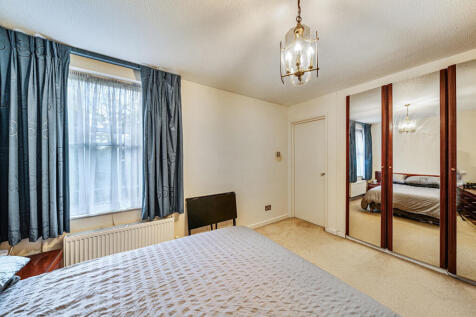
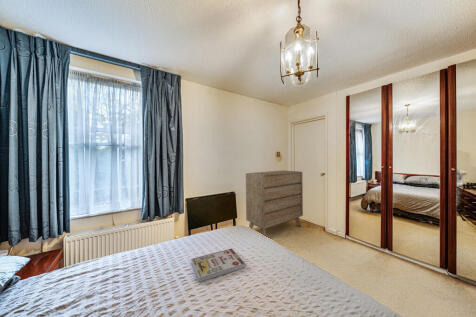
+ book (217, 262)
+ dresser (275, 200)
